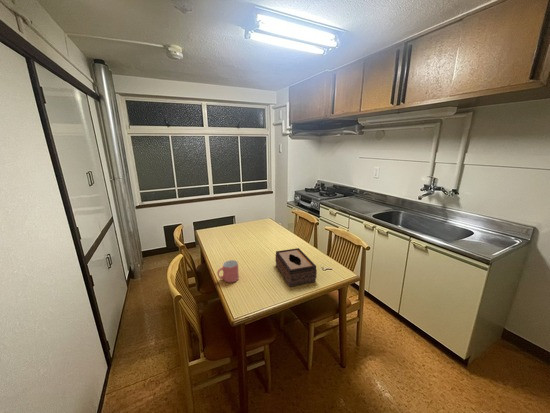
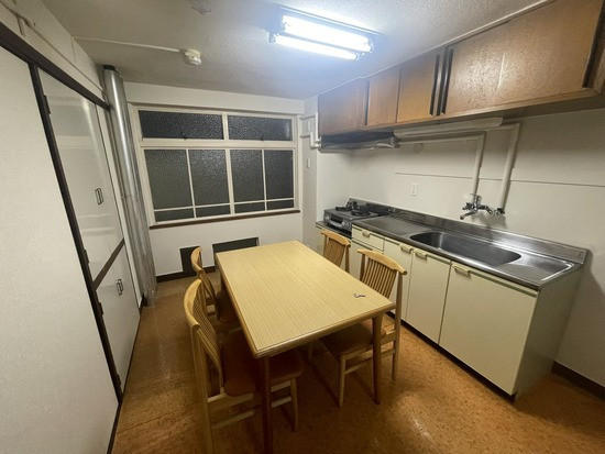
- tissue box (294, 265)
- mug (228, 271)
